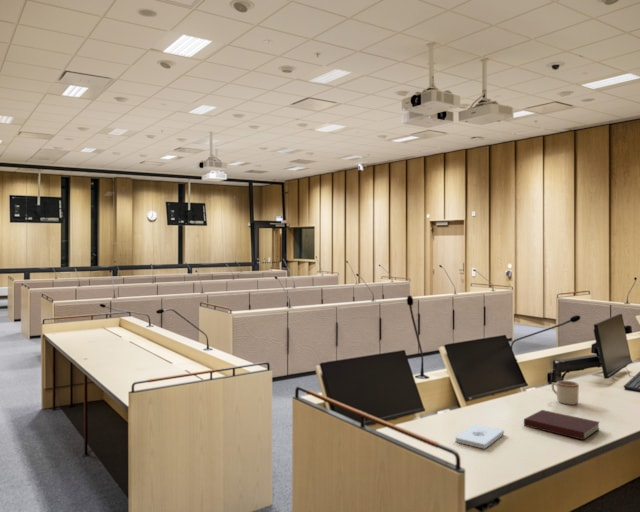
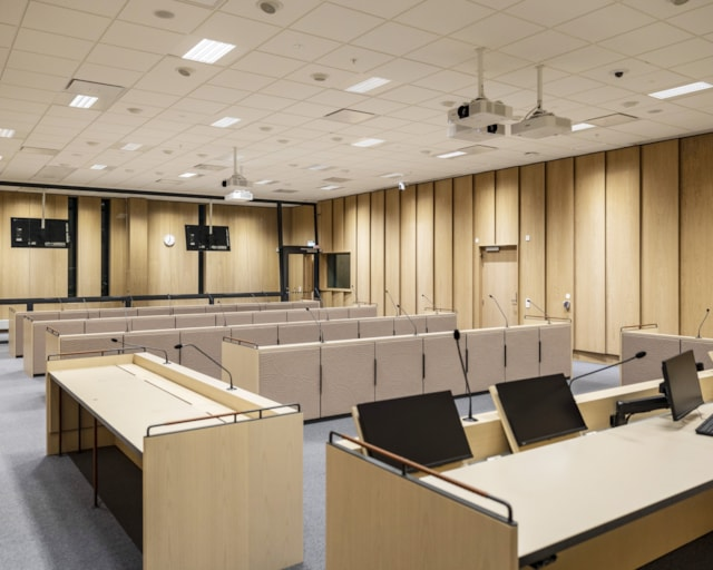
- notebook (561, 423)
- mug (564, 392)
- notepad (479, 435)
